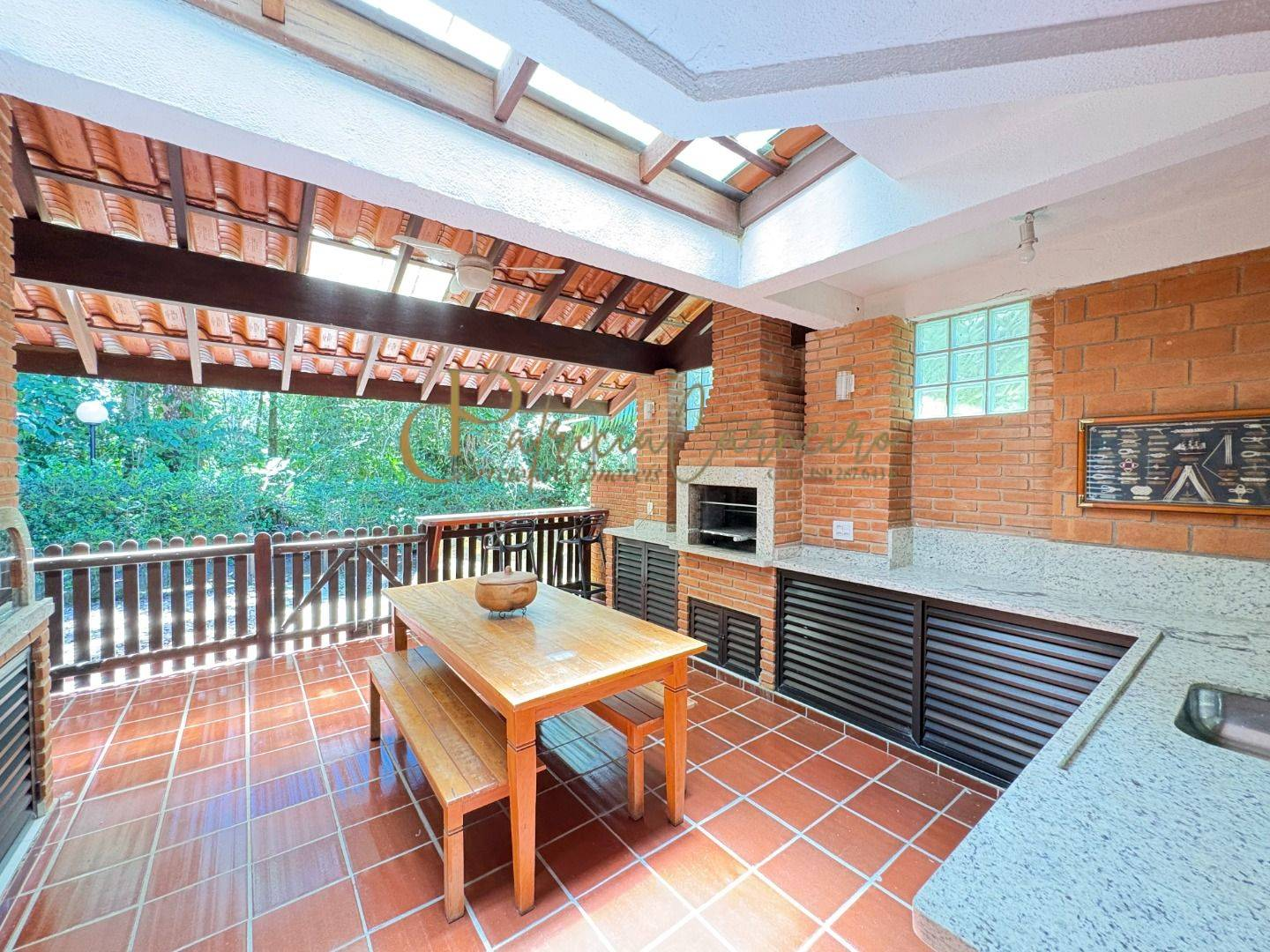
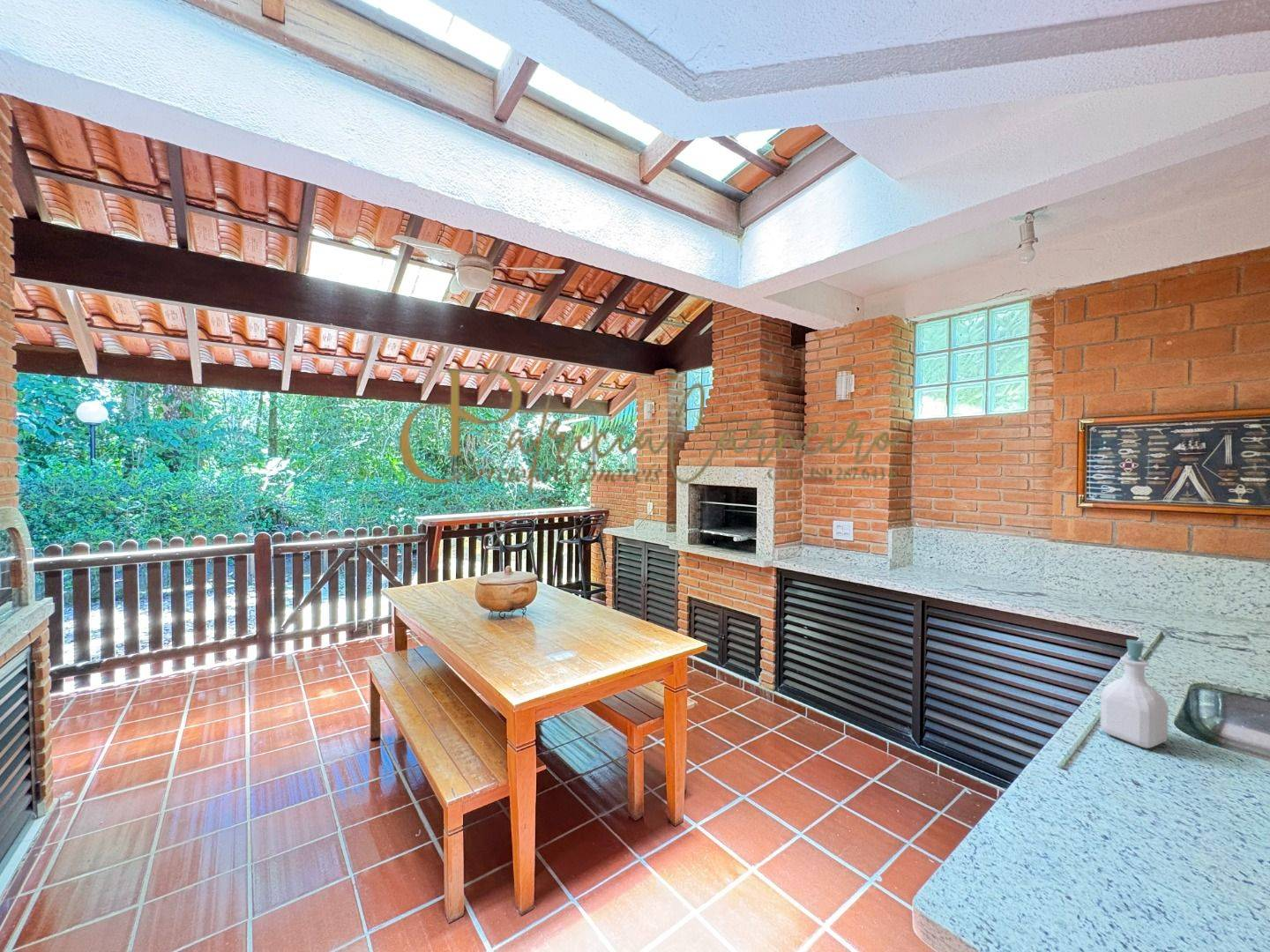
+ soap bottle (1133, 689)
